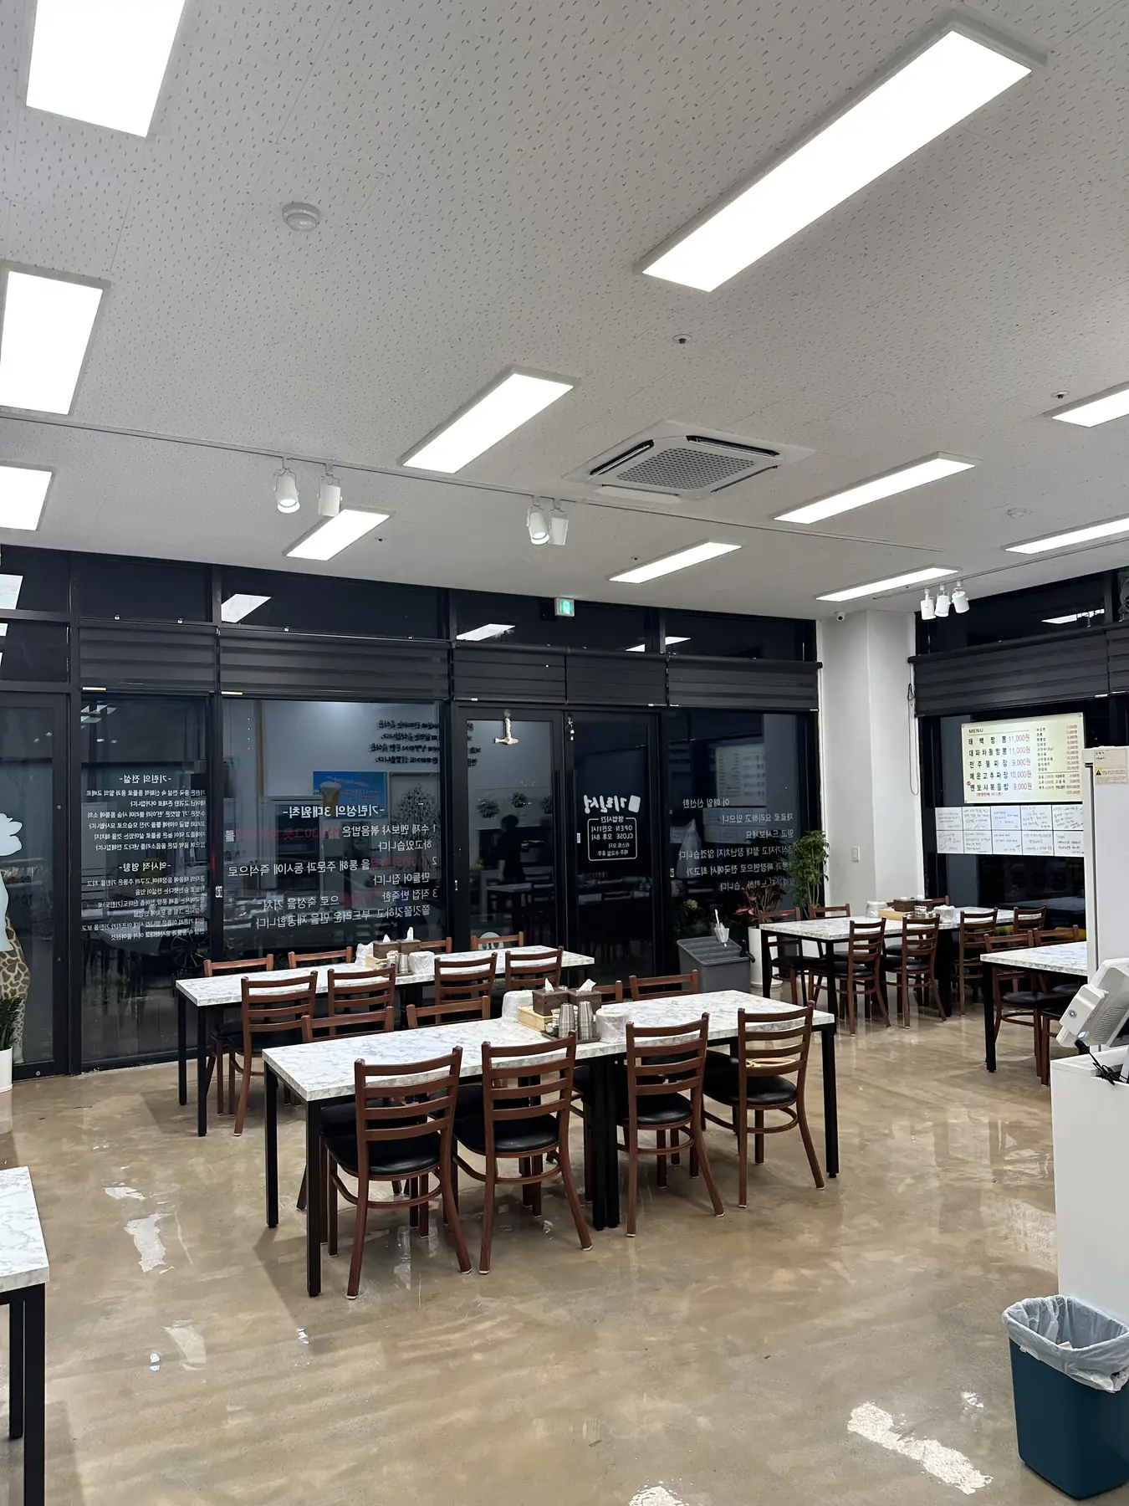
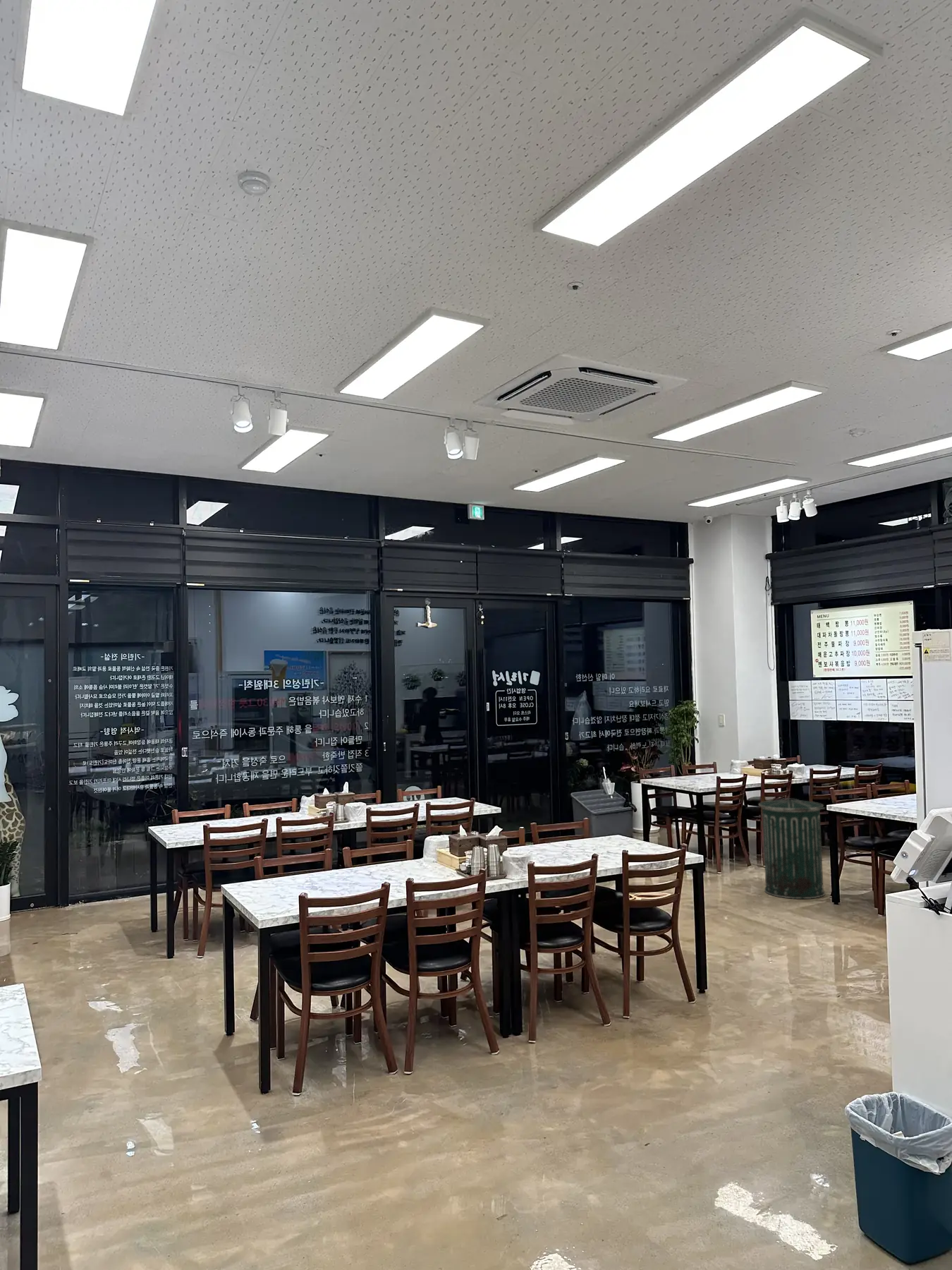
+ trash can (792, 845)
